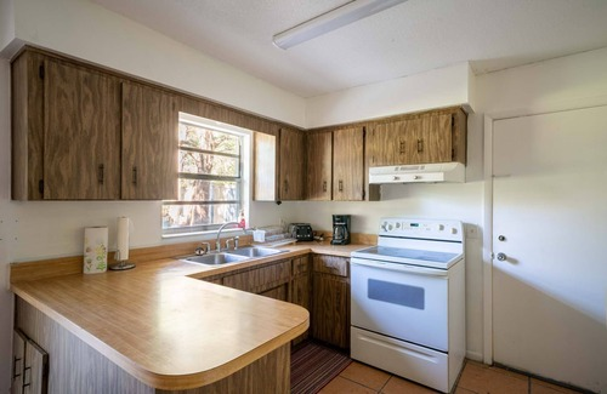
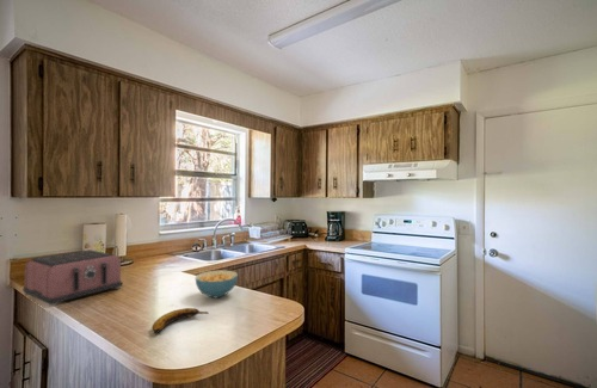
+ banana (177, 319)
+ toaster (75, 273)
+ cereal bowl (216, 285)
